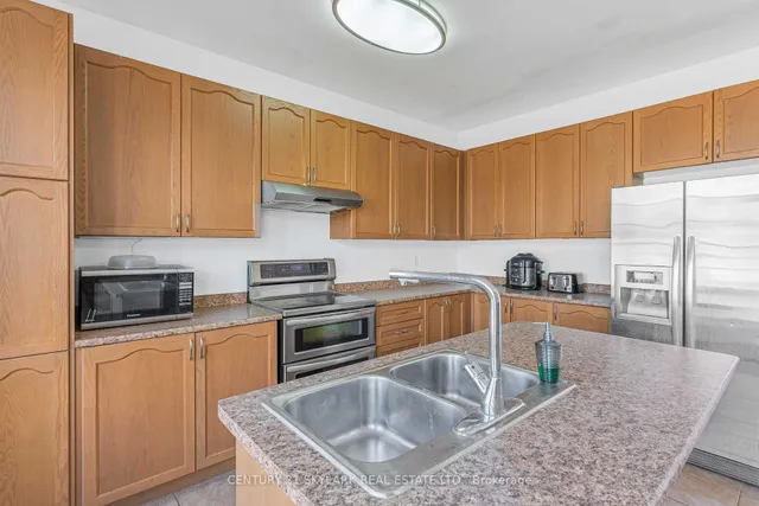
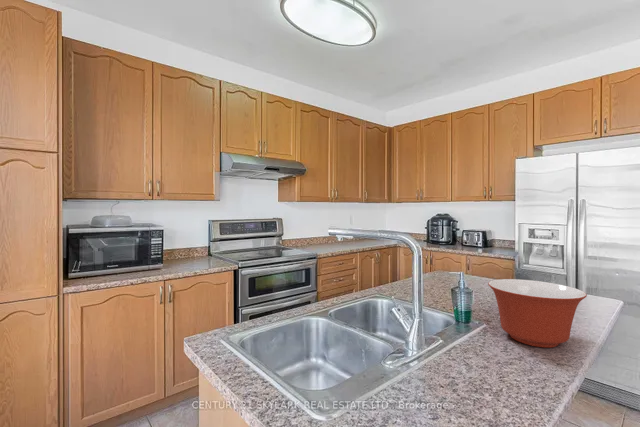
+ mixing bowl (533, 313)
